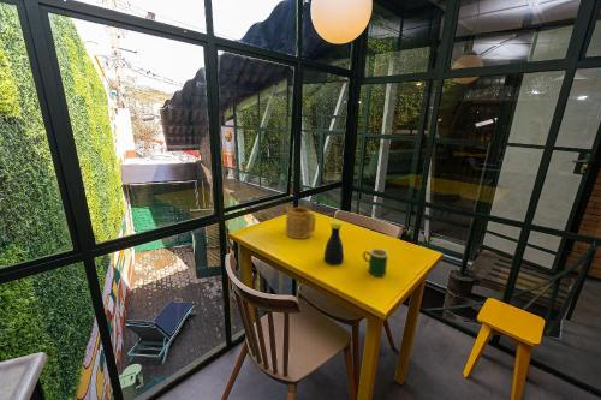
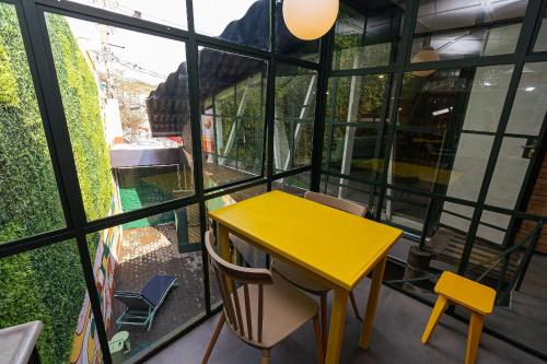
- mug (374, 261)
- teapot (298, 221)
- bottle (334, 241)
